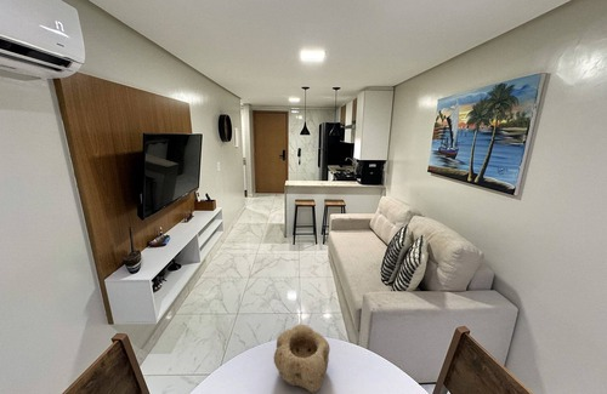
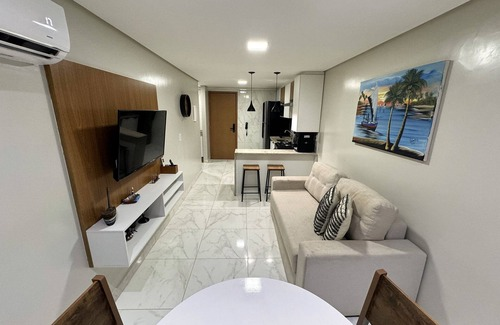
- bowl (301, 358)
